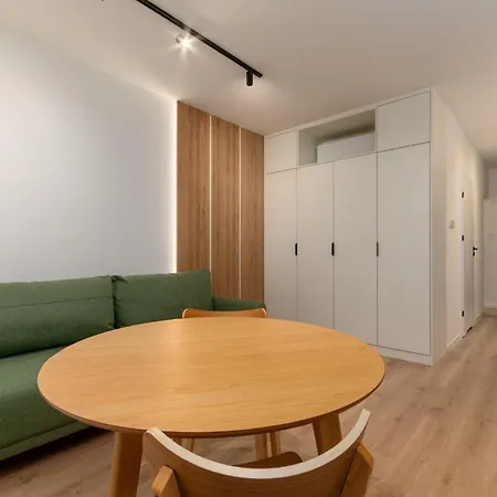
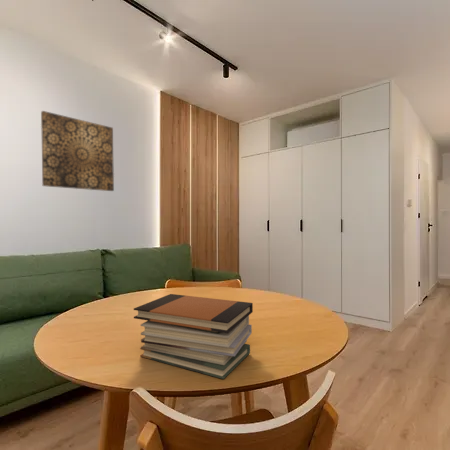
+ wall art (80, 154)
+ book stack (196, 330)
